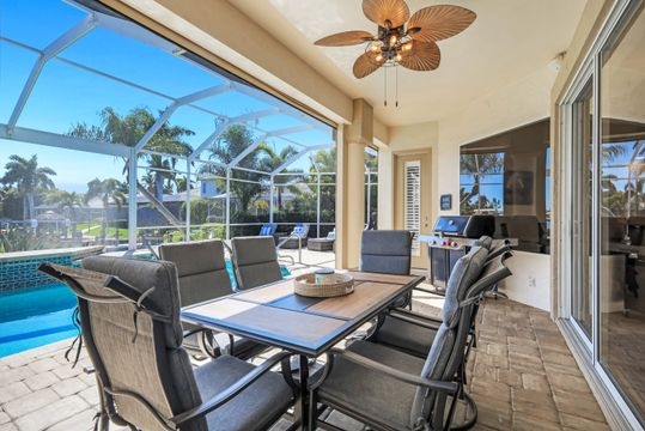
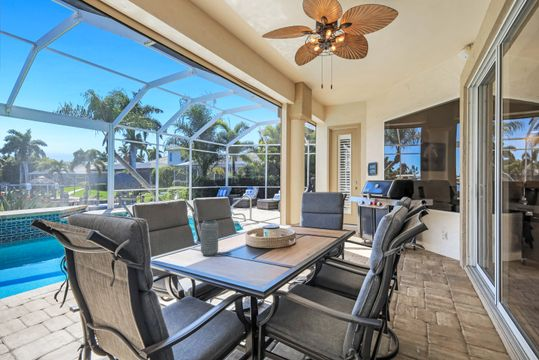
+ vase (209, 237)
